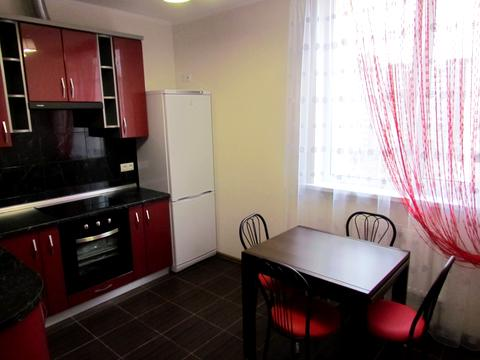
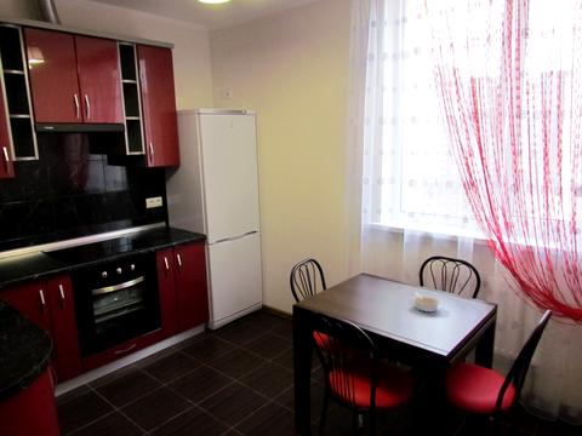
+ legume (424, 303)
